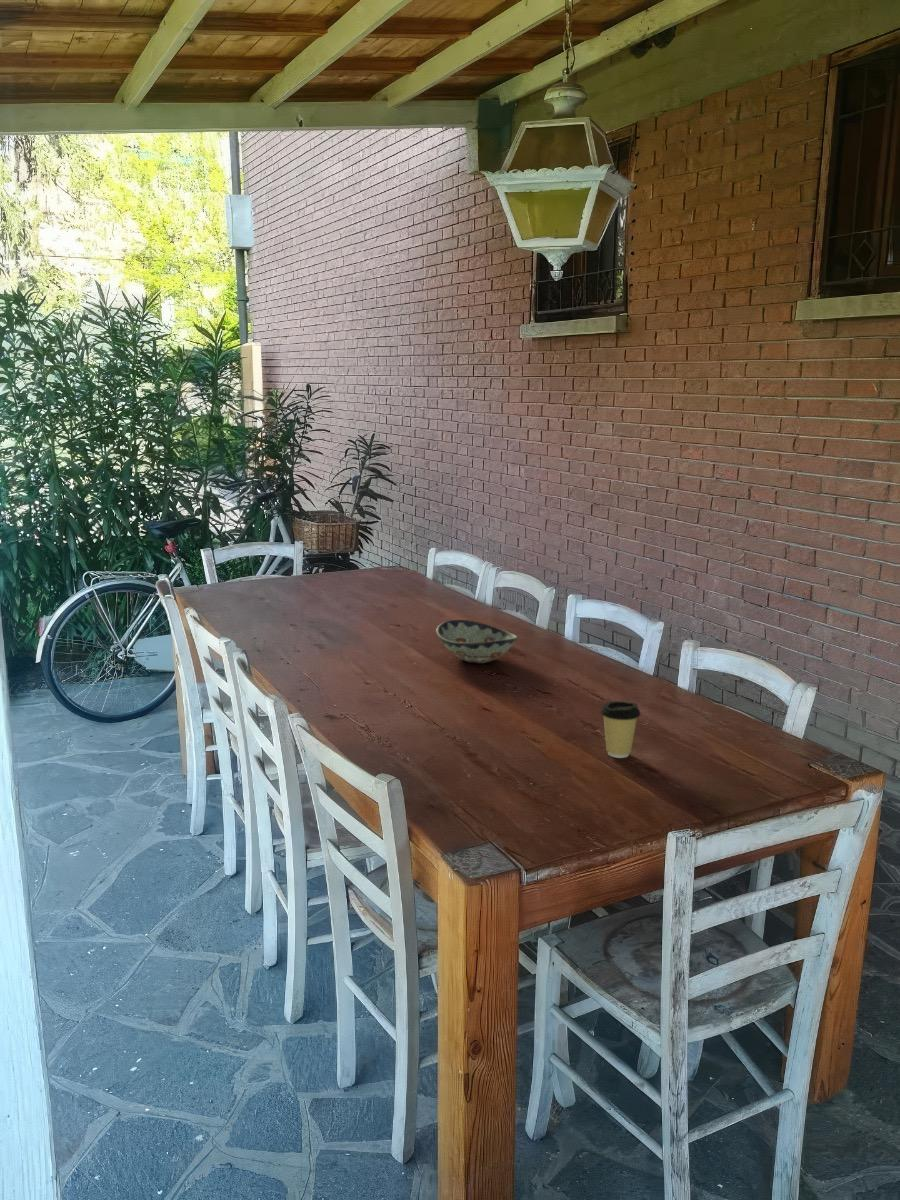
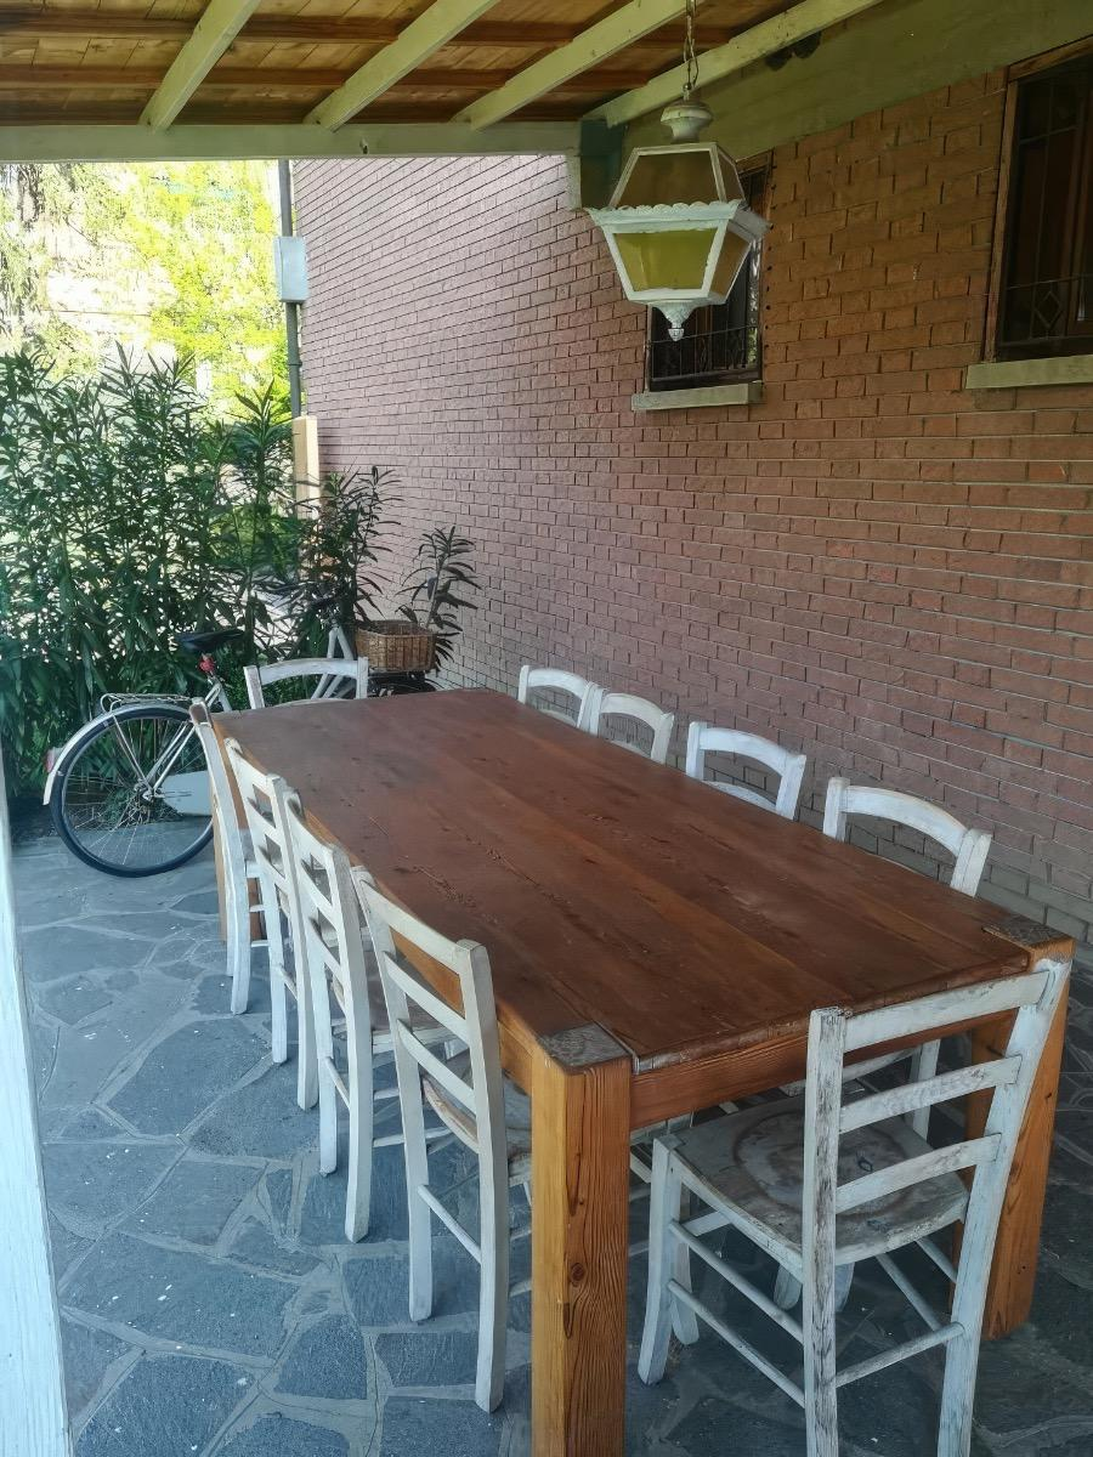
- decorative bowl (476, 644)
- coffee cup (619, 729)
